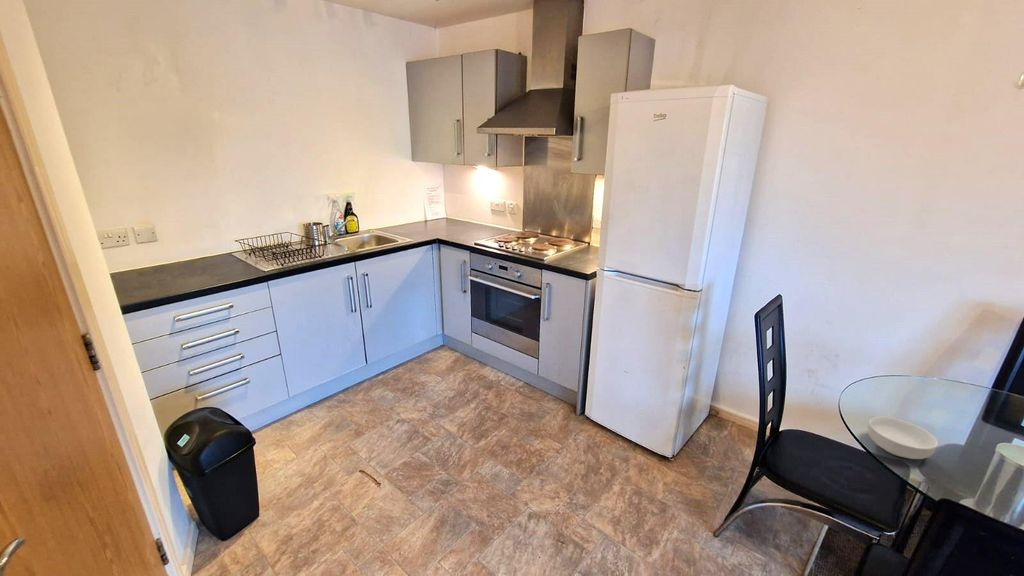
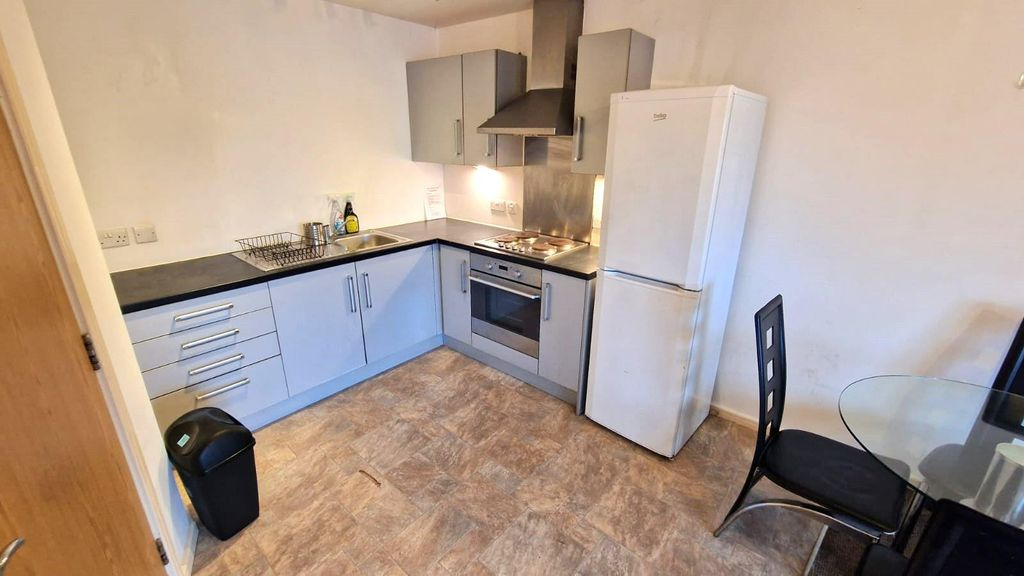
- cereal bowl (899, 440)
